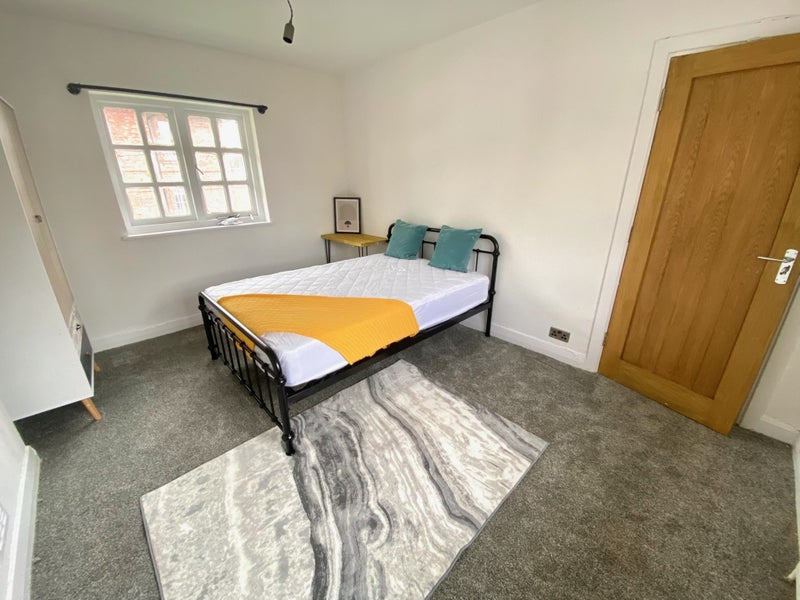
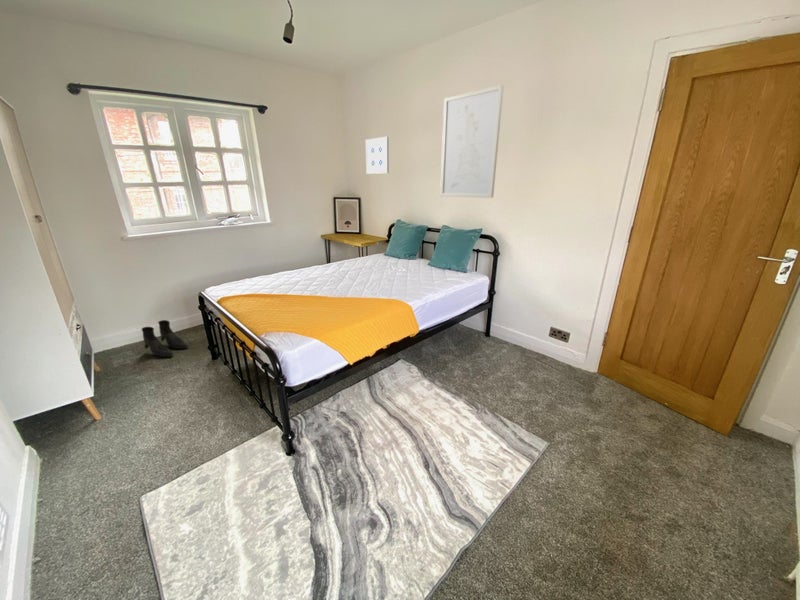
+ wall art (468, 147)
+ wall art (377, 156)
+ boots (164, 337)
